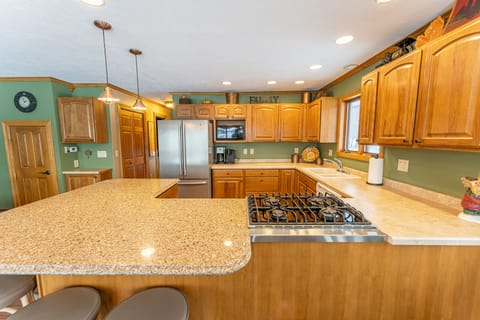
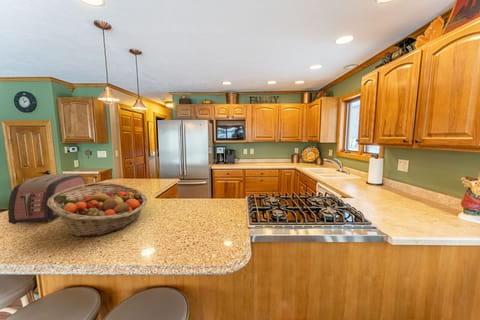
+ fruit basket (105, 205)
+ toaster (52, 194)
